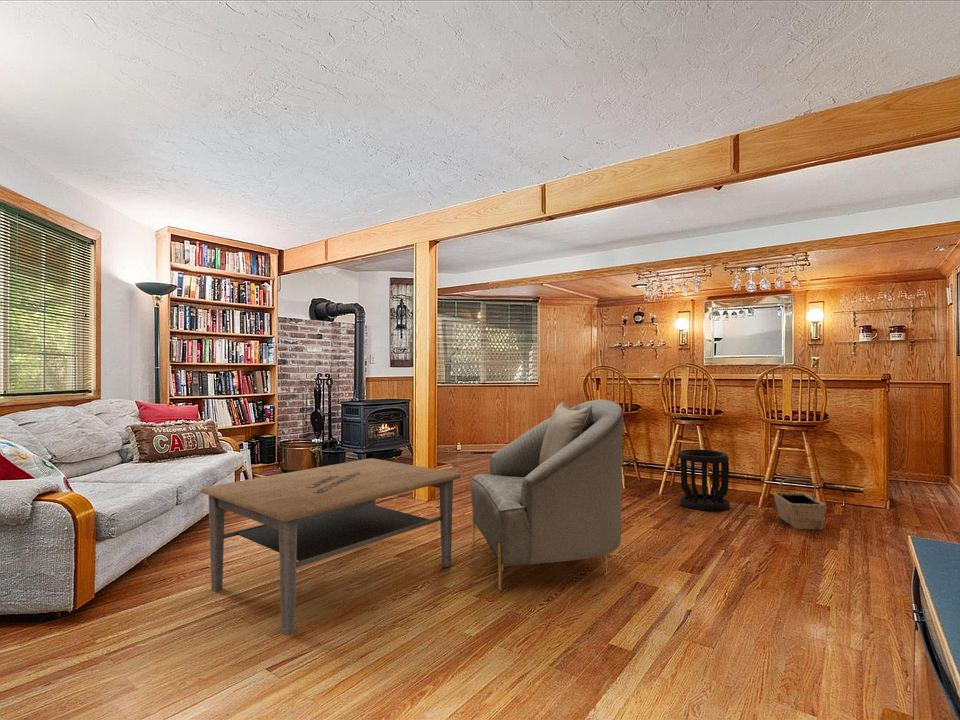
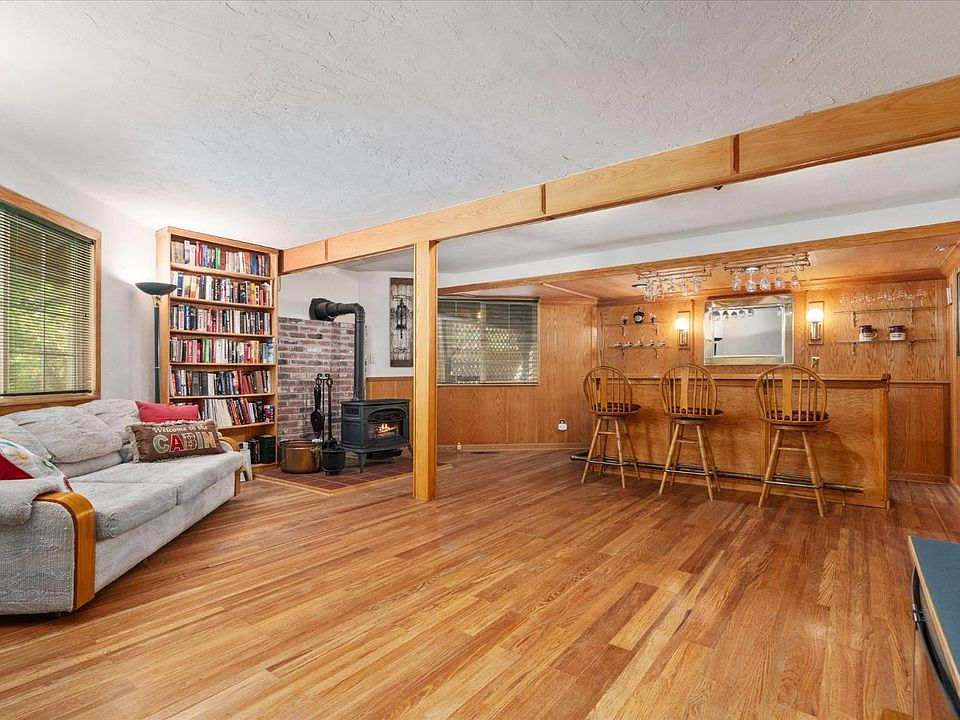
- coffee table (338, 528)
- basket (798, 501)
- armchair (549, 480)
- wastebasket (703, 479)
